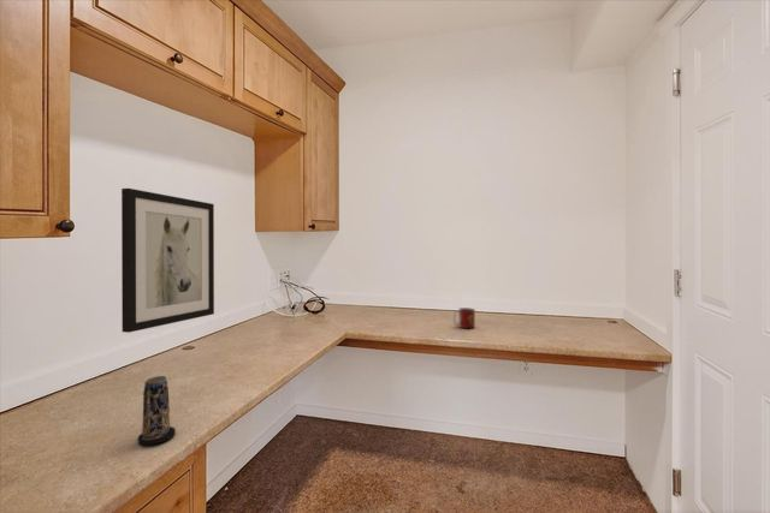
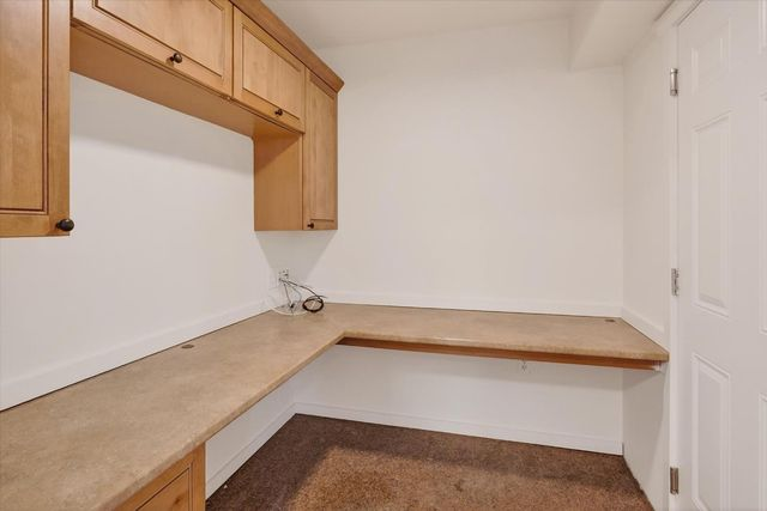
- mug (463, 317)
- wall art (173, 260)
- candle (156, 407)
